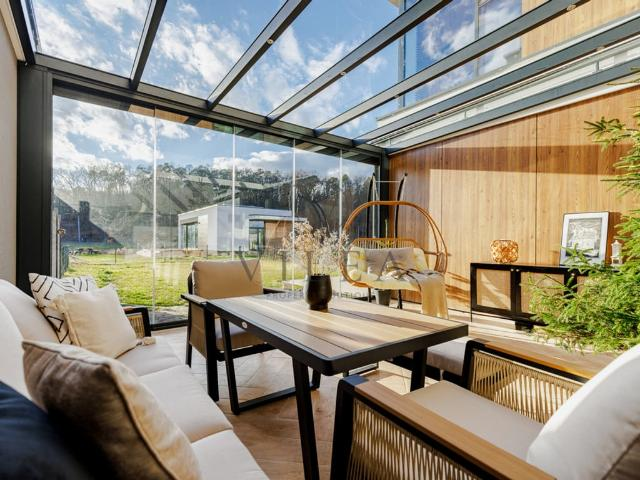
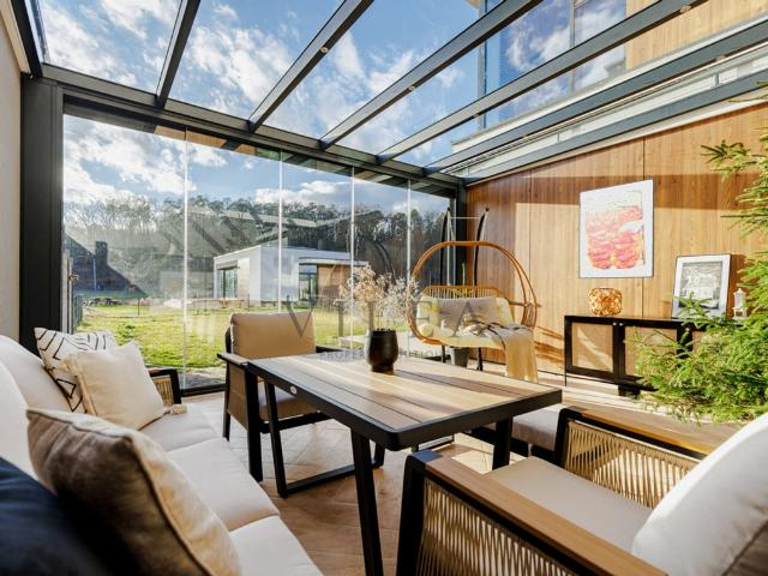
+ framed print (613, 232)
